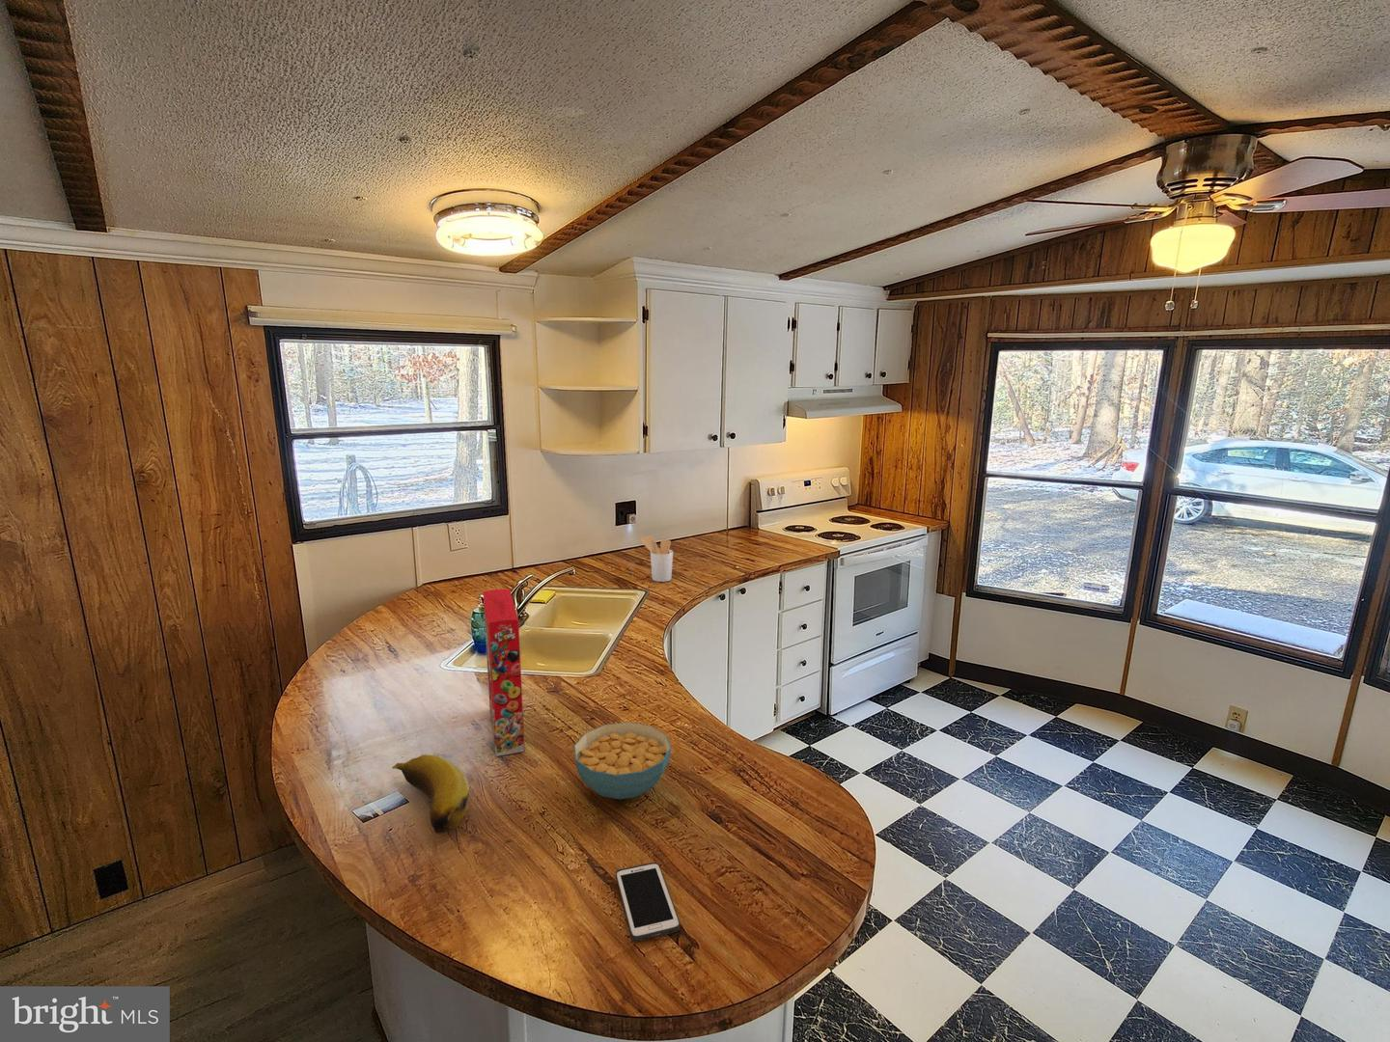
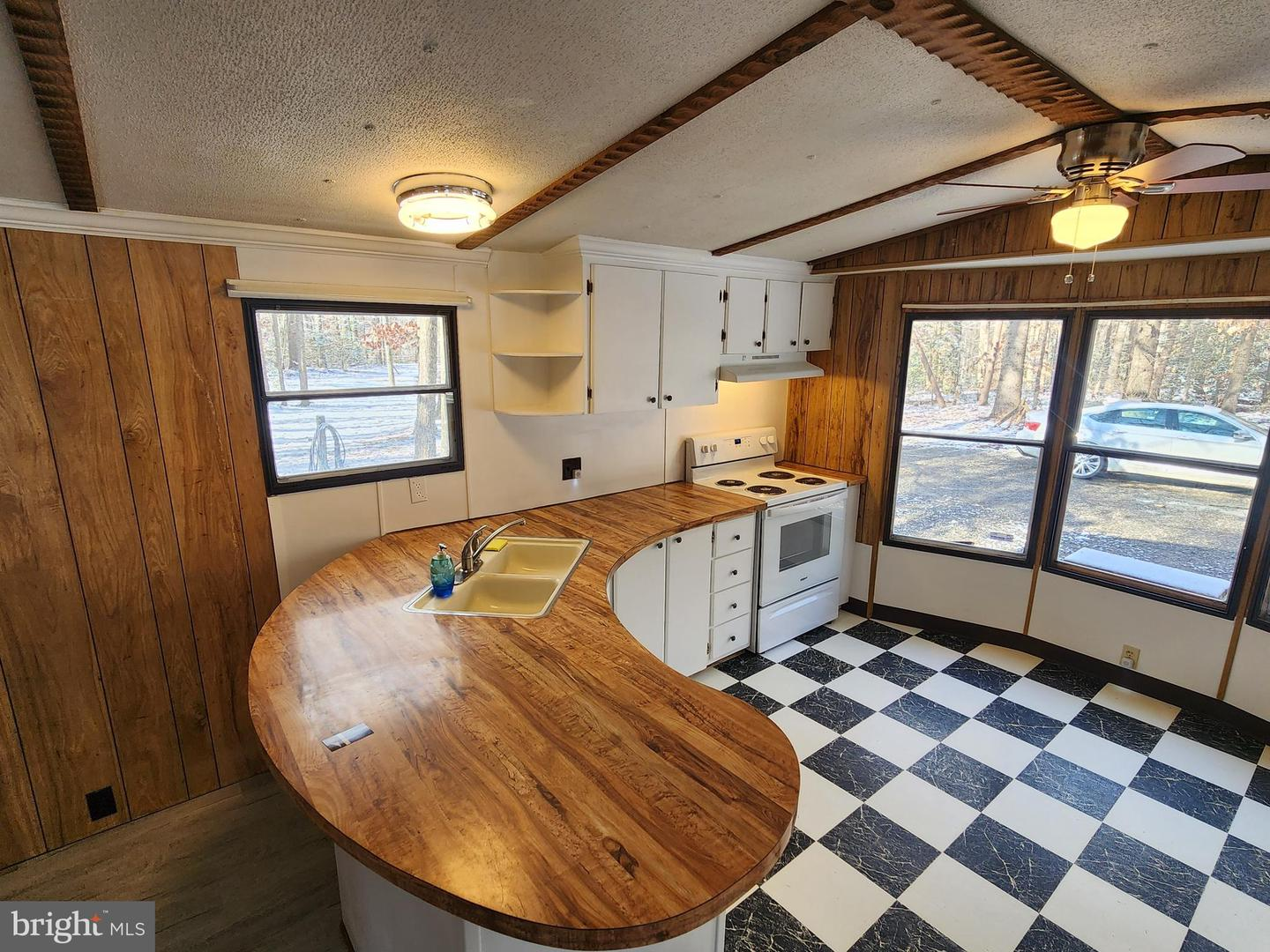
- banana (422, 791)
- cereal box (502, 667)
- cereal bowl (623, 768)
- utensil holder (657, 557)
- cell phone (646, 900)
